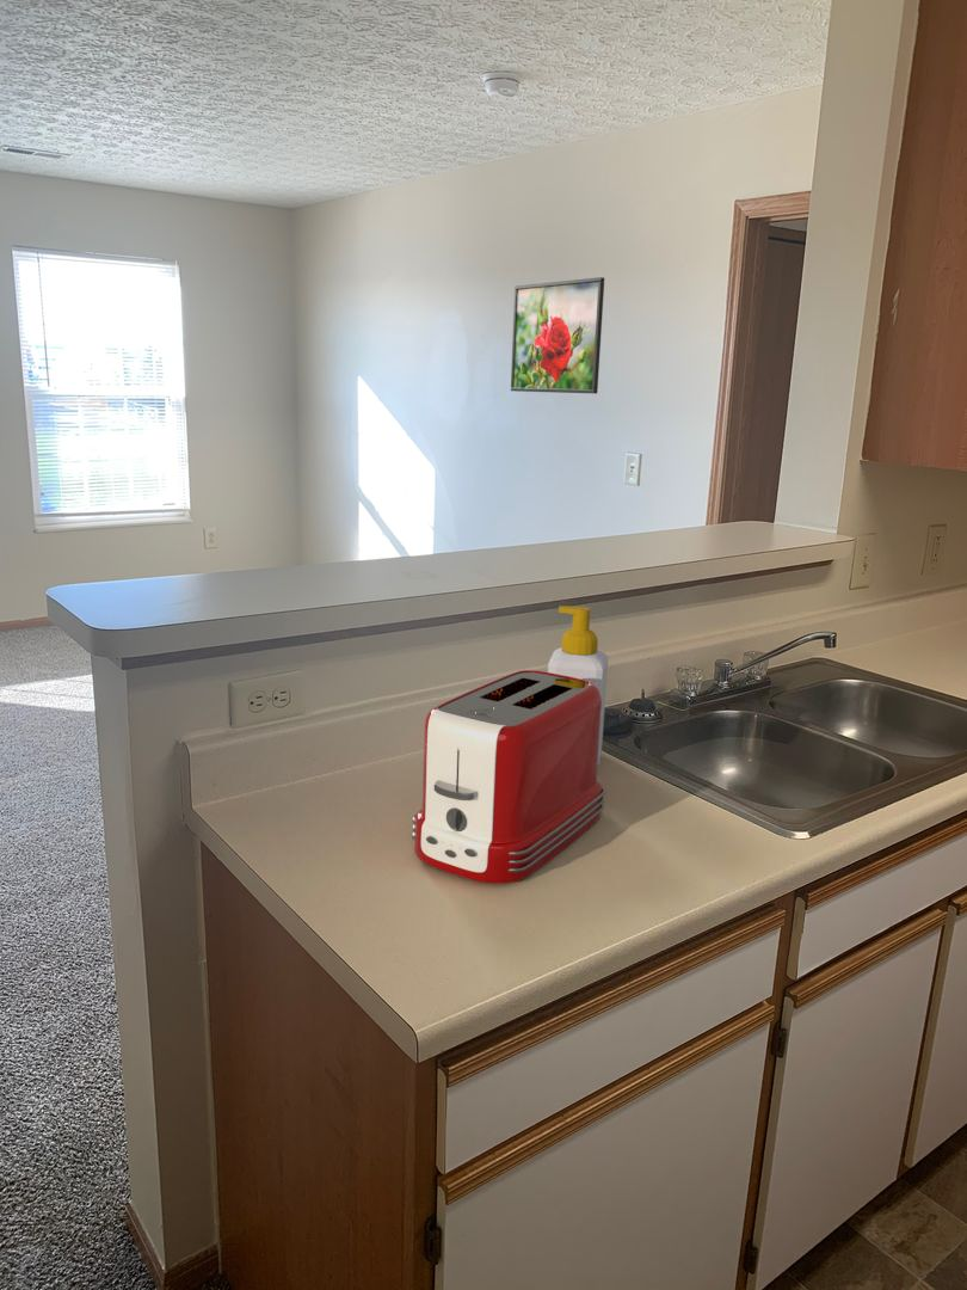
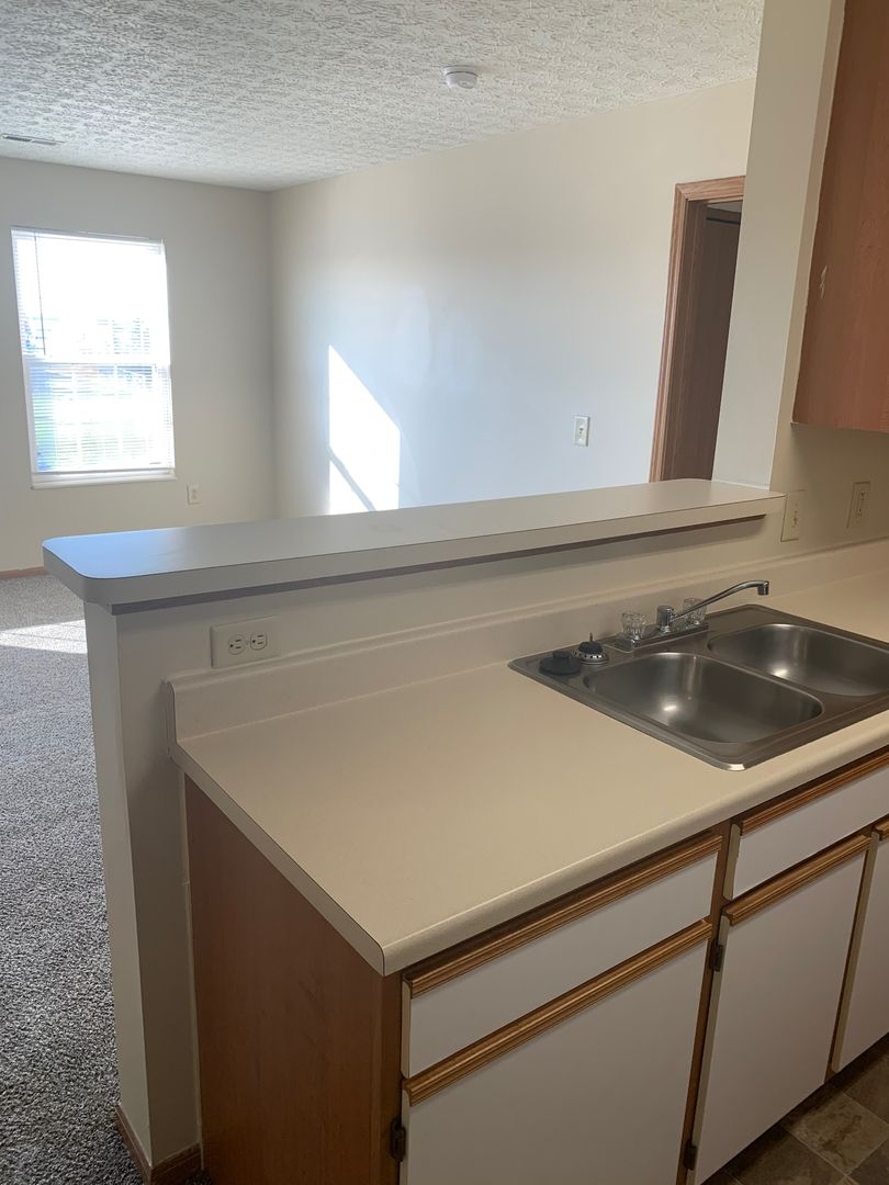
- soap bottle (580, 678)
- toaster (515, 764)
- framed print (554, 337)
